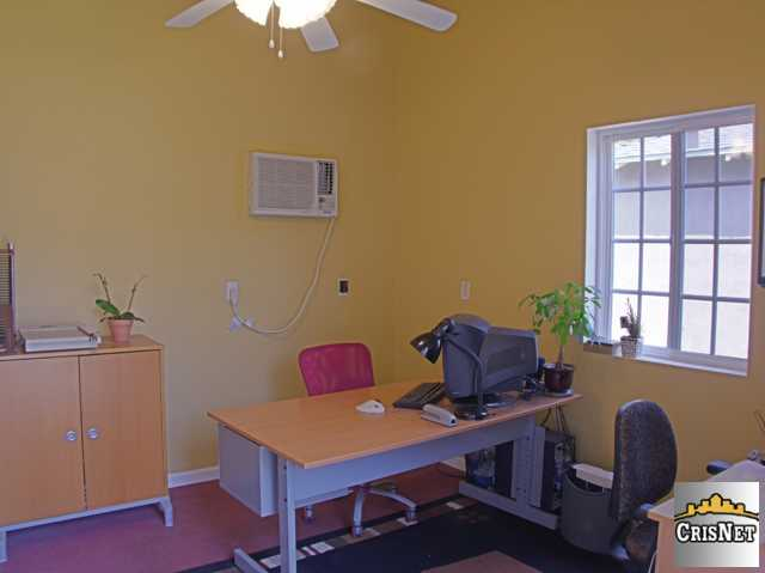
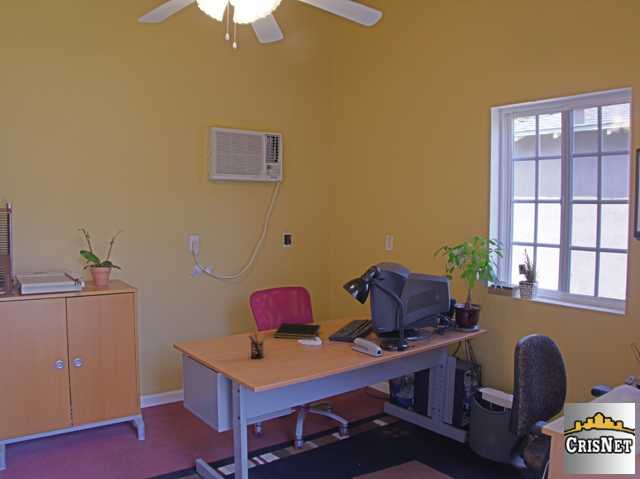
+ pen holder (258, 344)
+ notepad (297, 331)
